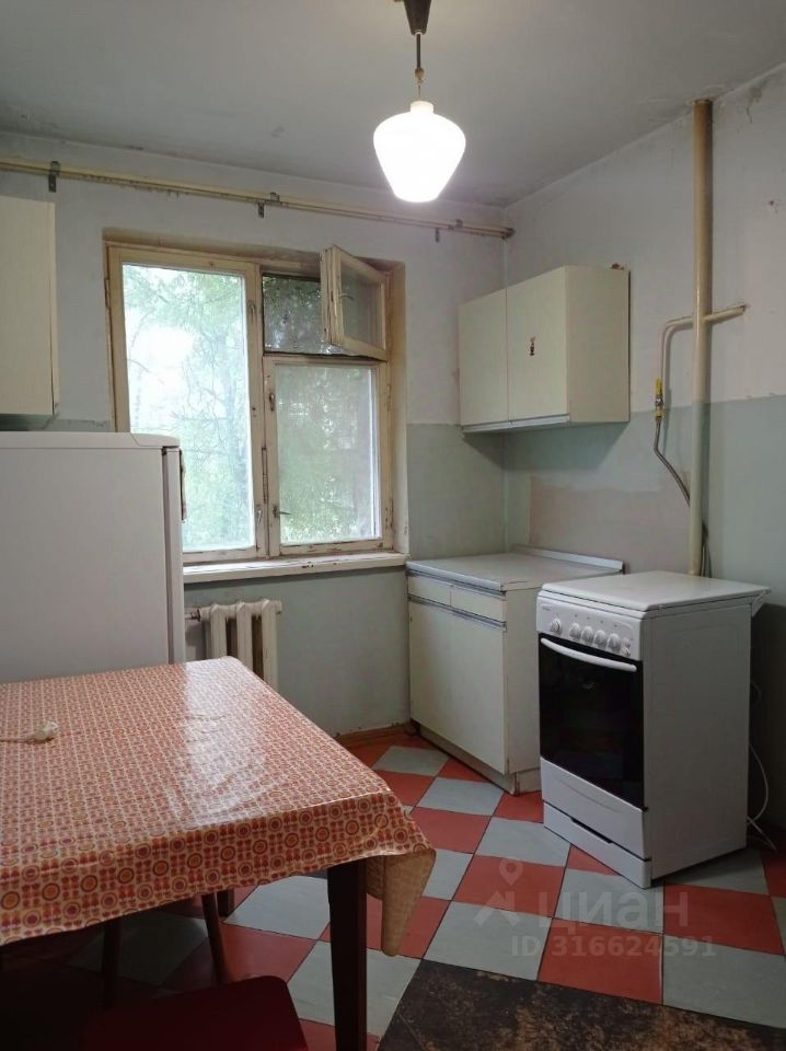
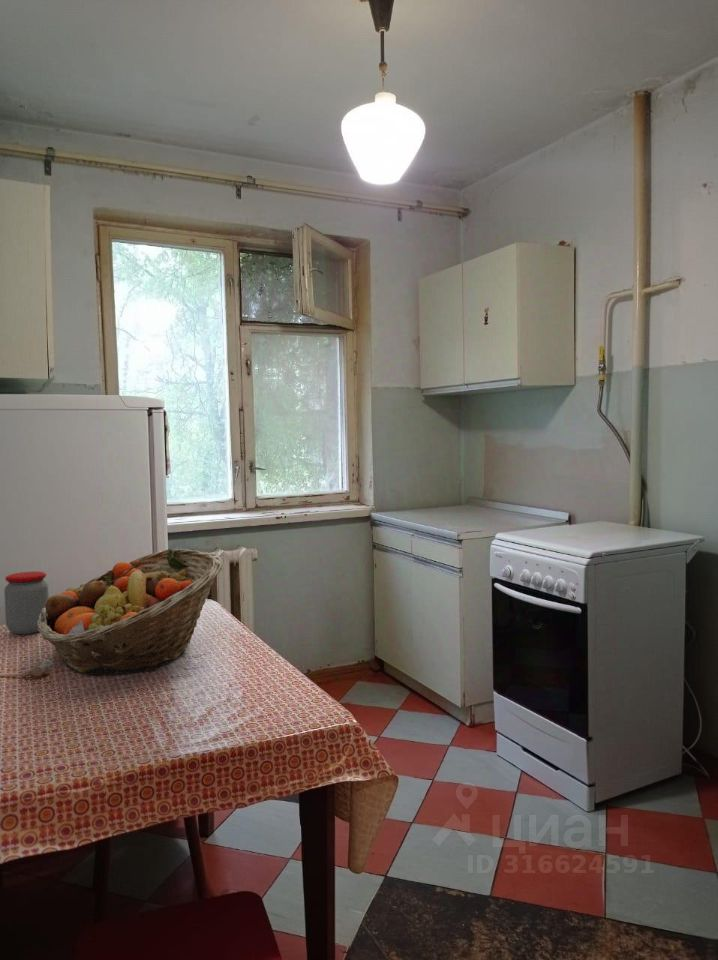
+ fruit basket (132, 605)
+ jar (27, 602)
